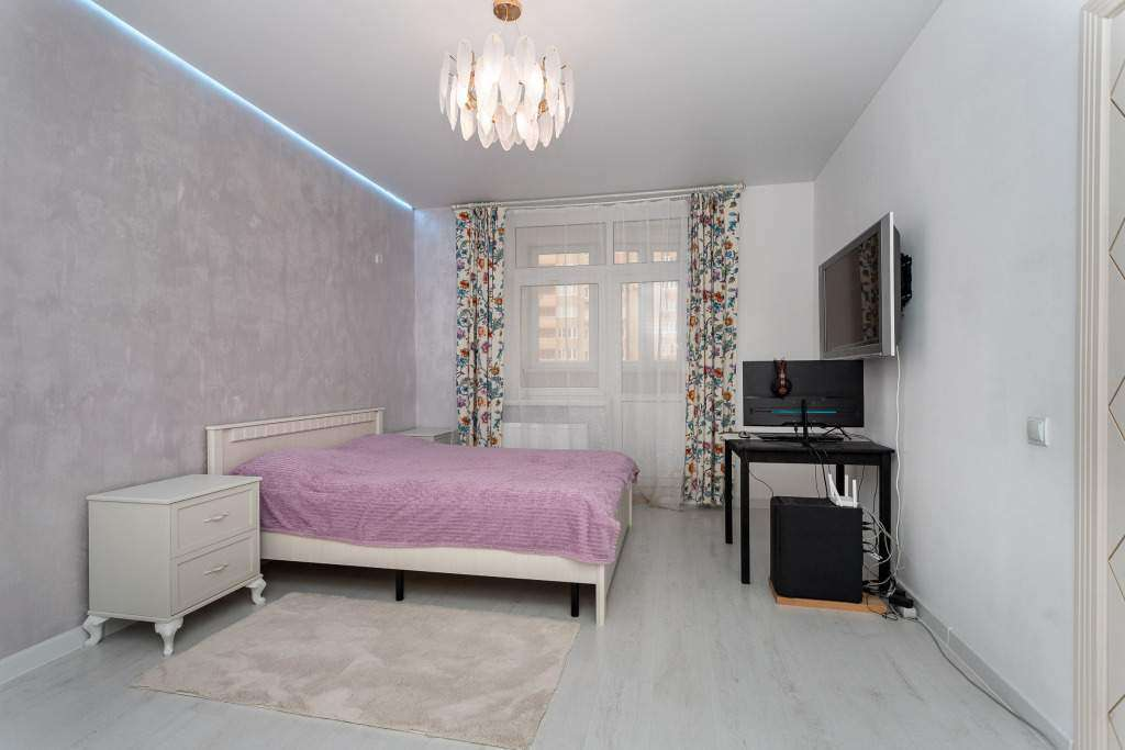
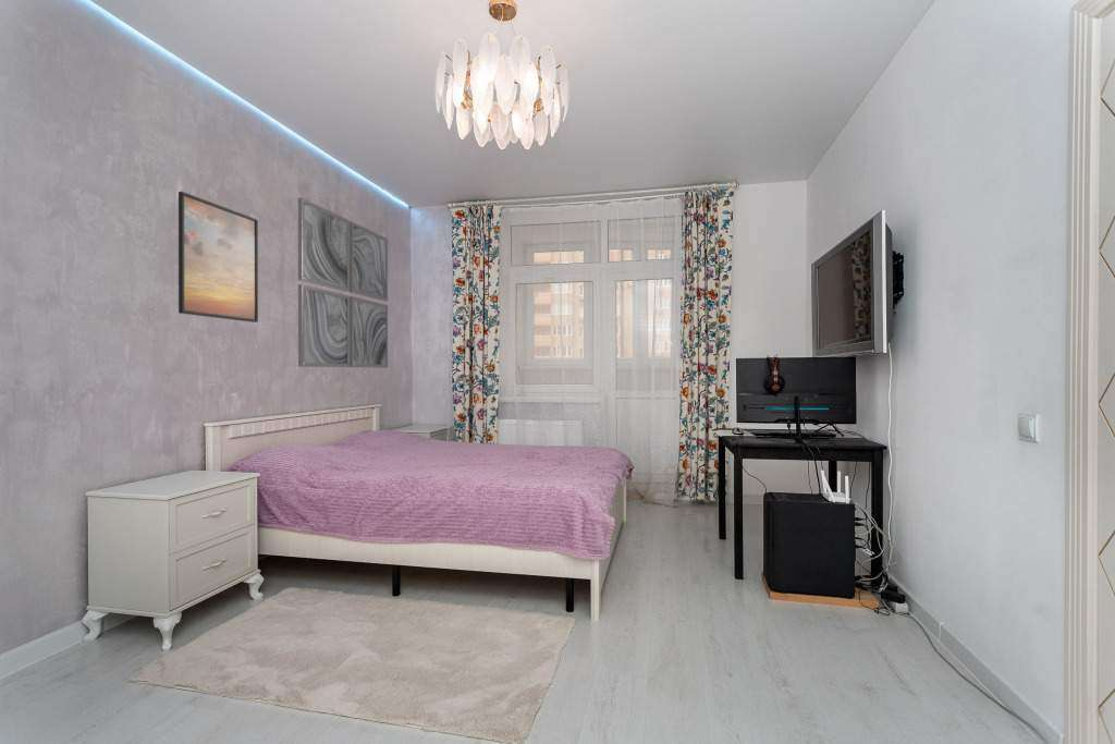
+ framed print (221, 261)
+ wall art (348, 292)
